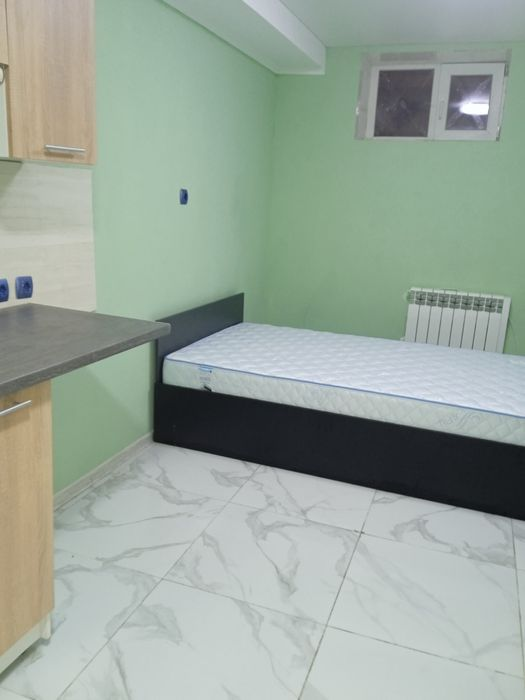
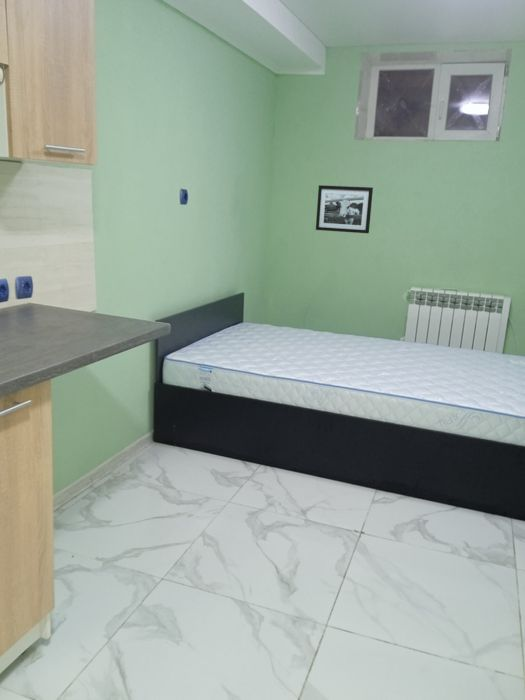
+ picture frame (343, 209)
